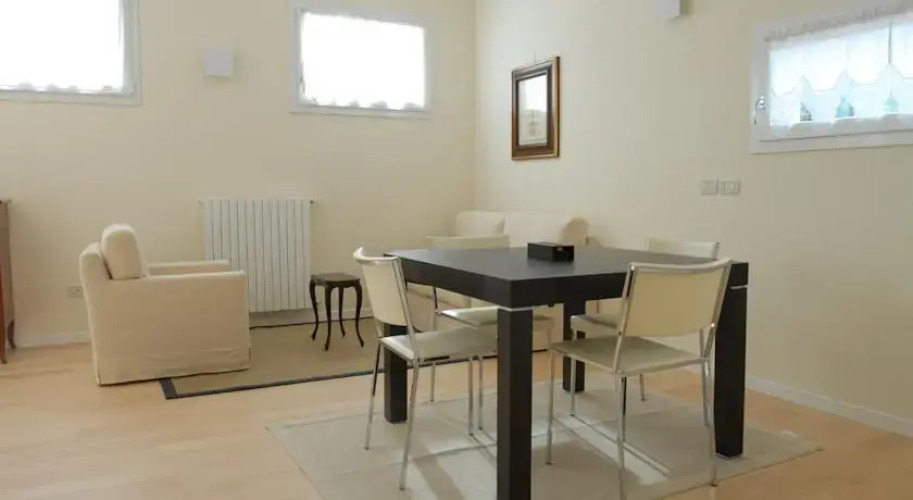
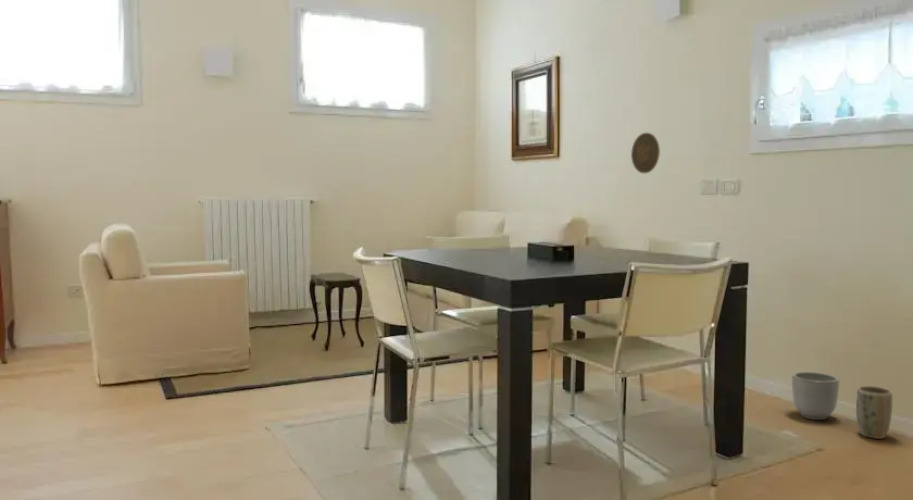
+ decorative plate (643, 153)
+ planter (814, 396)
+ plant pot (873, 412)
